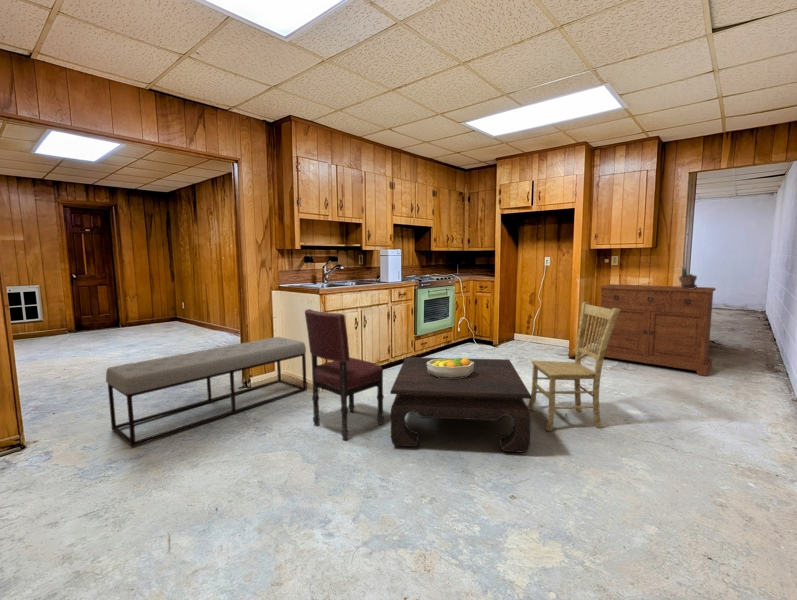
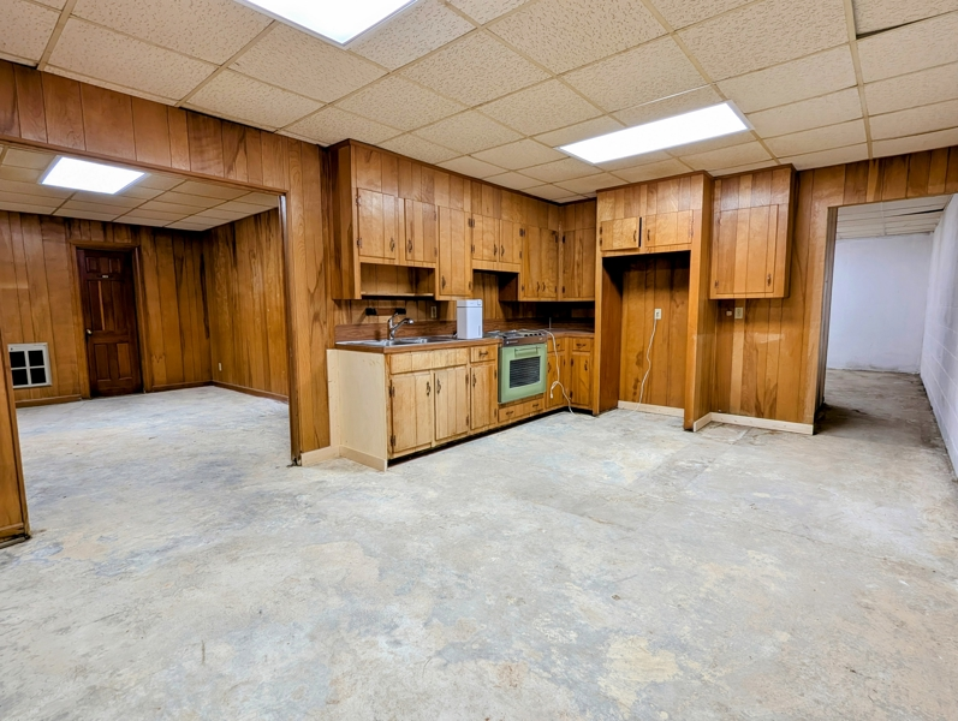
- dining chair (345, 368)
- bench (219, 375)
- dining chair (569, 362)
- fruit bowl (450, 365)
- sideboard (652, 324)
- coffee table (457, 398)
- potted plant (688, 277)
